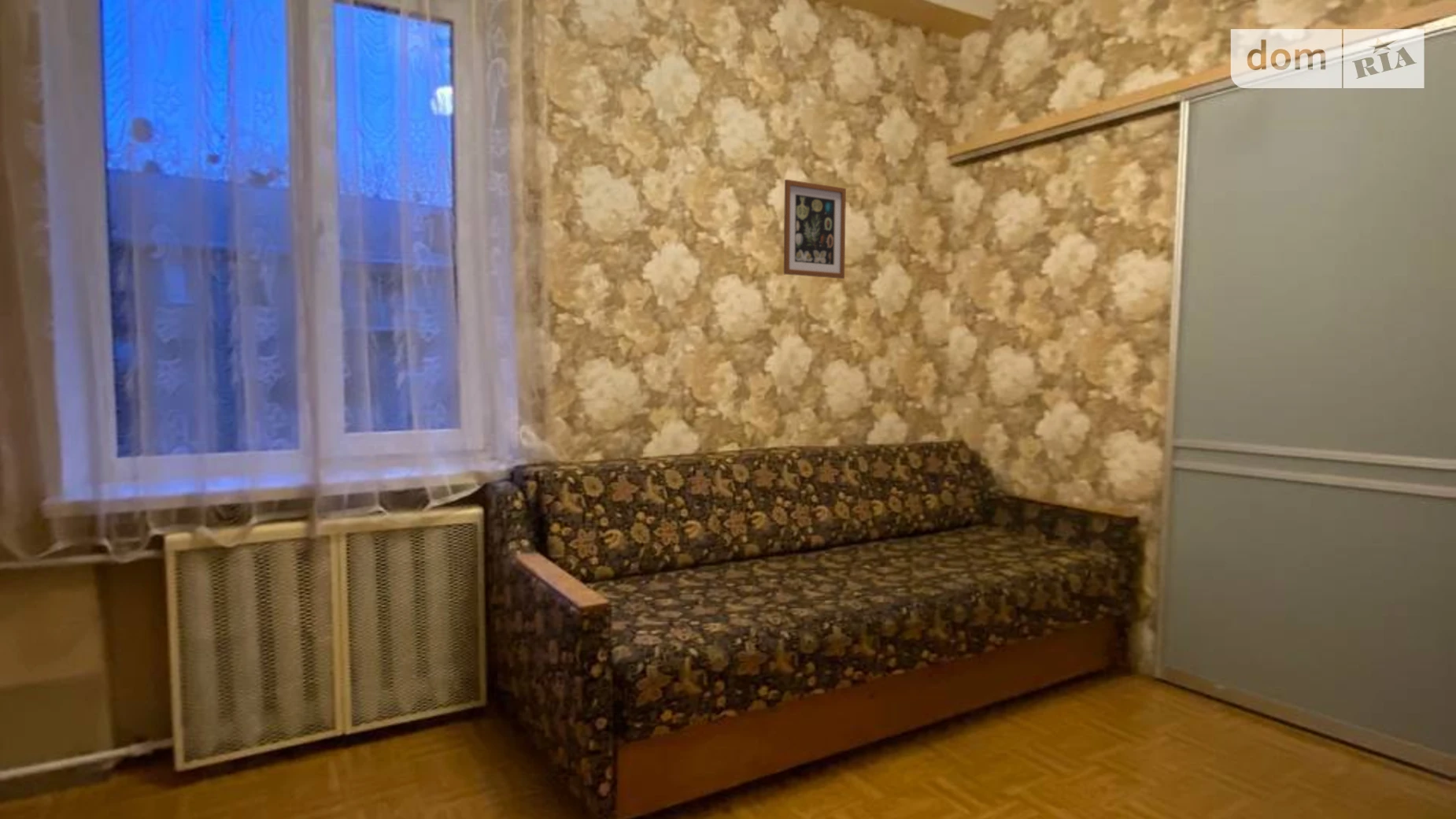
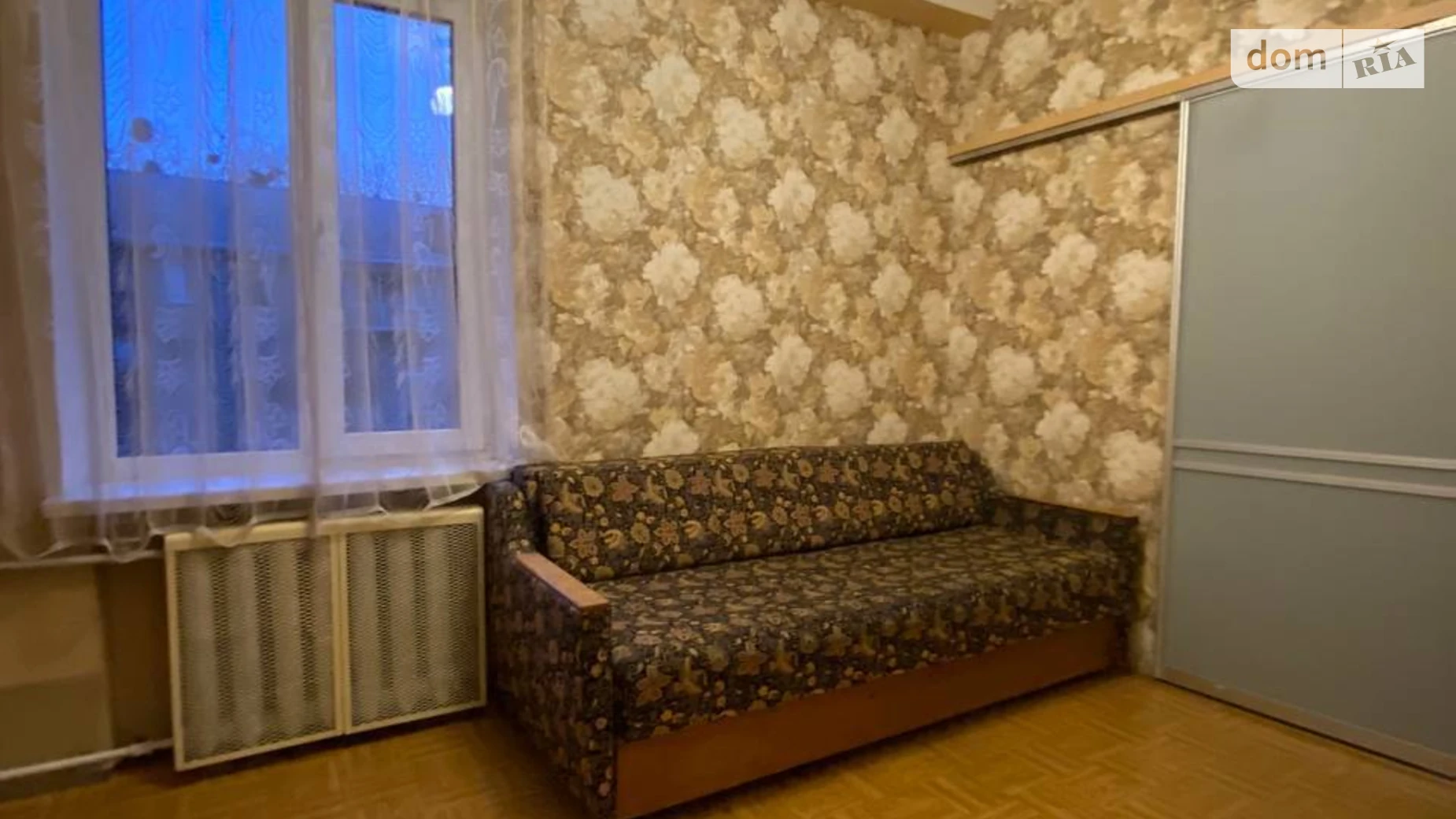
- wall art (815, 230)
